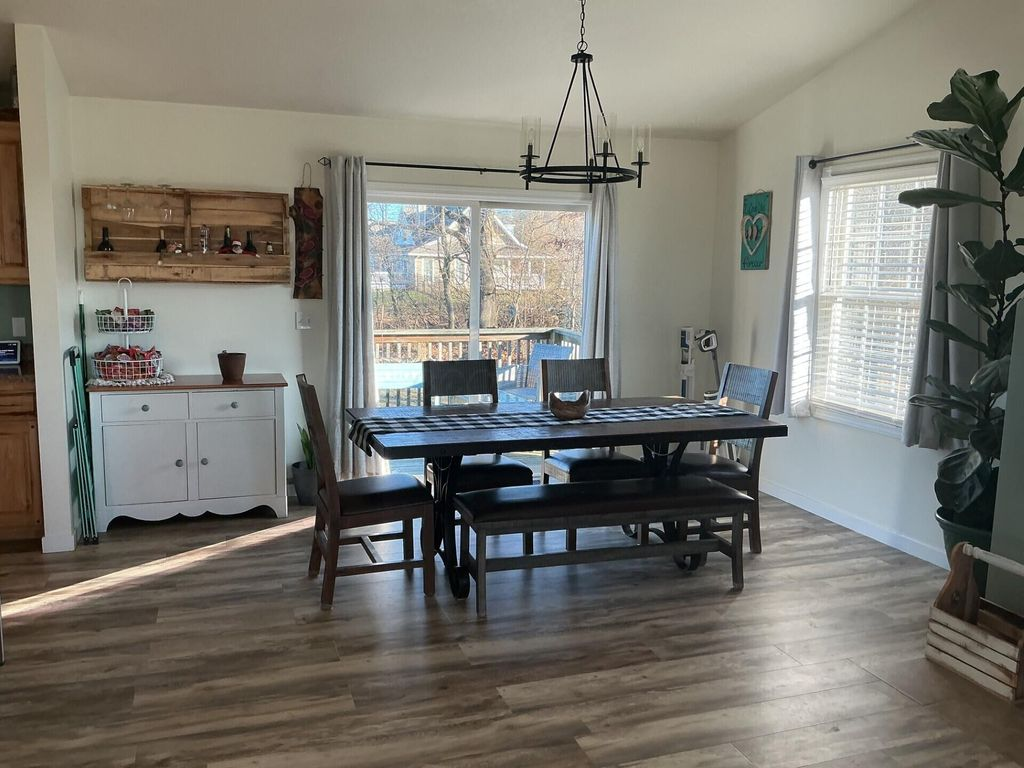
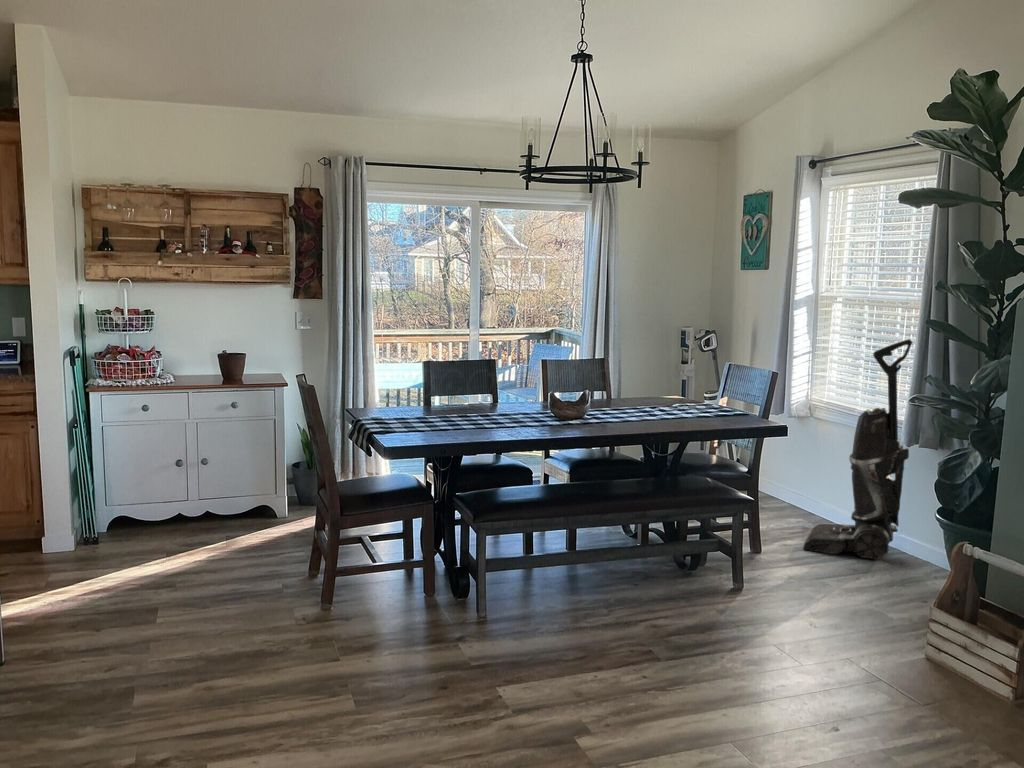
+ vacuum cleaner (853, 443)
